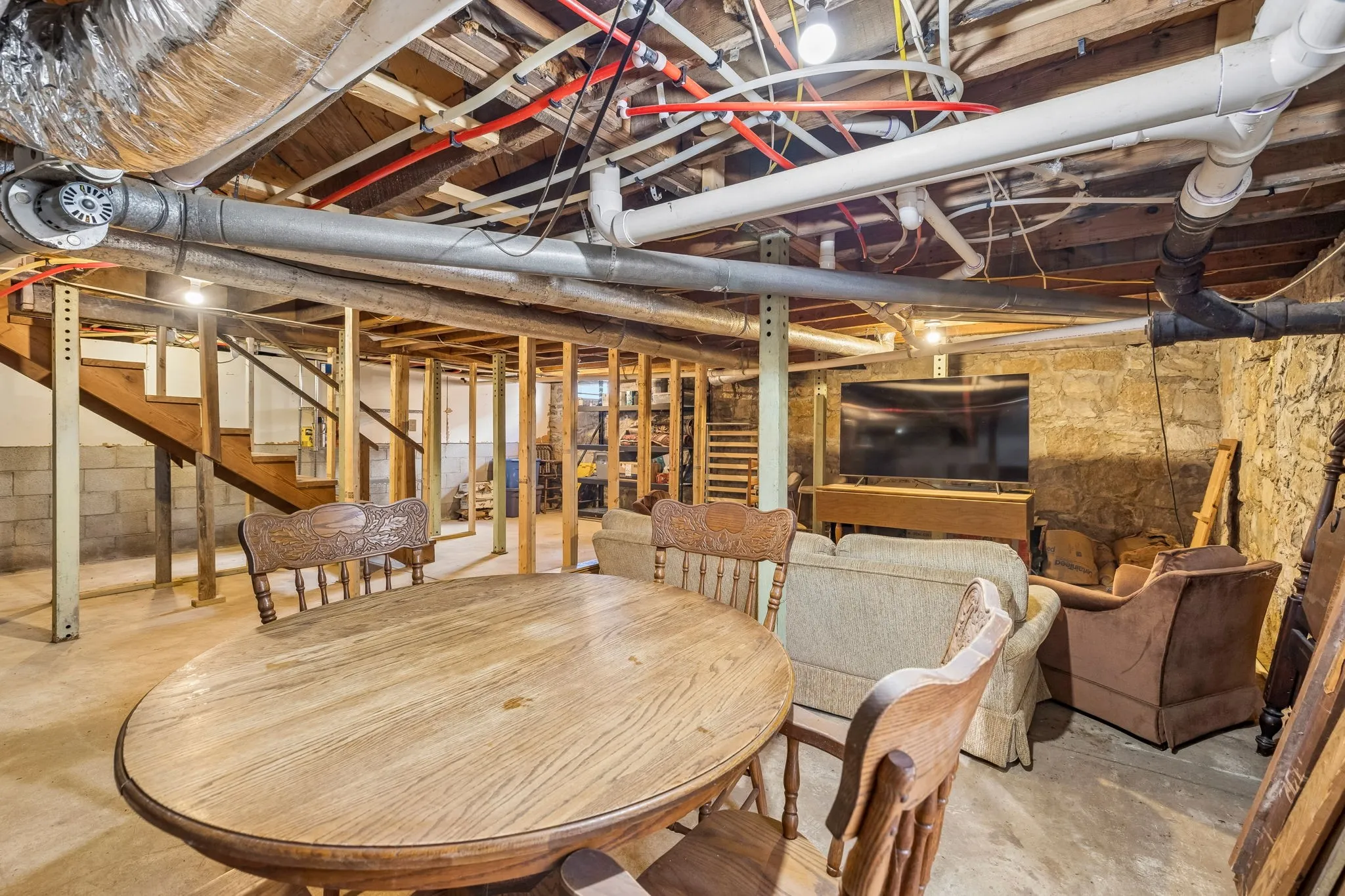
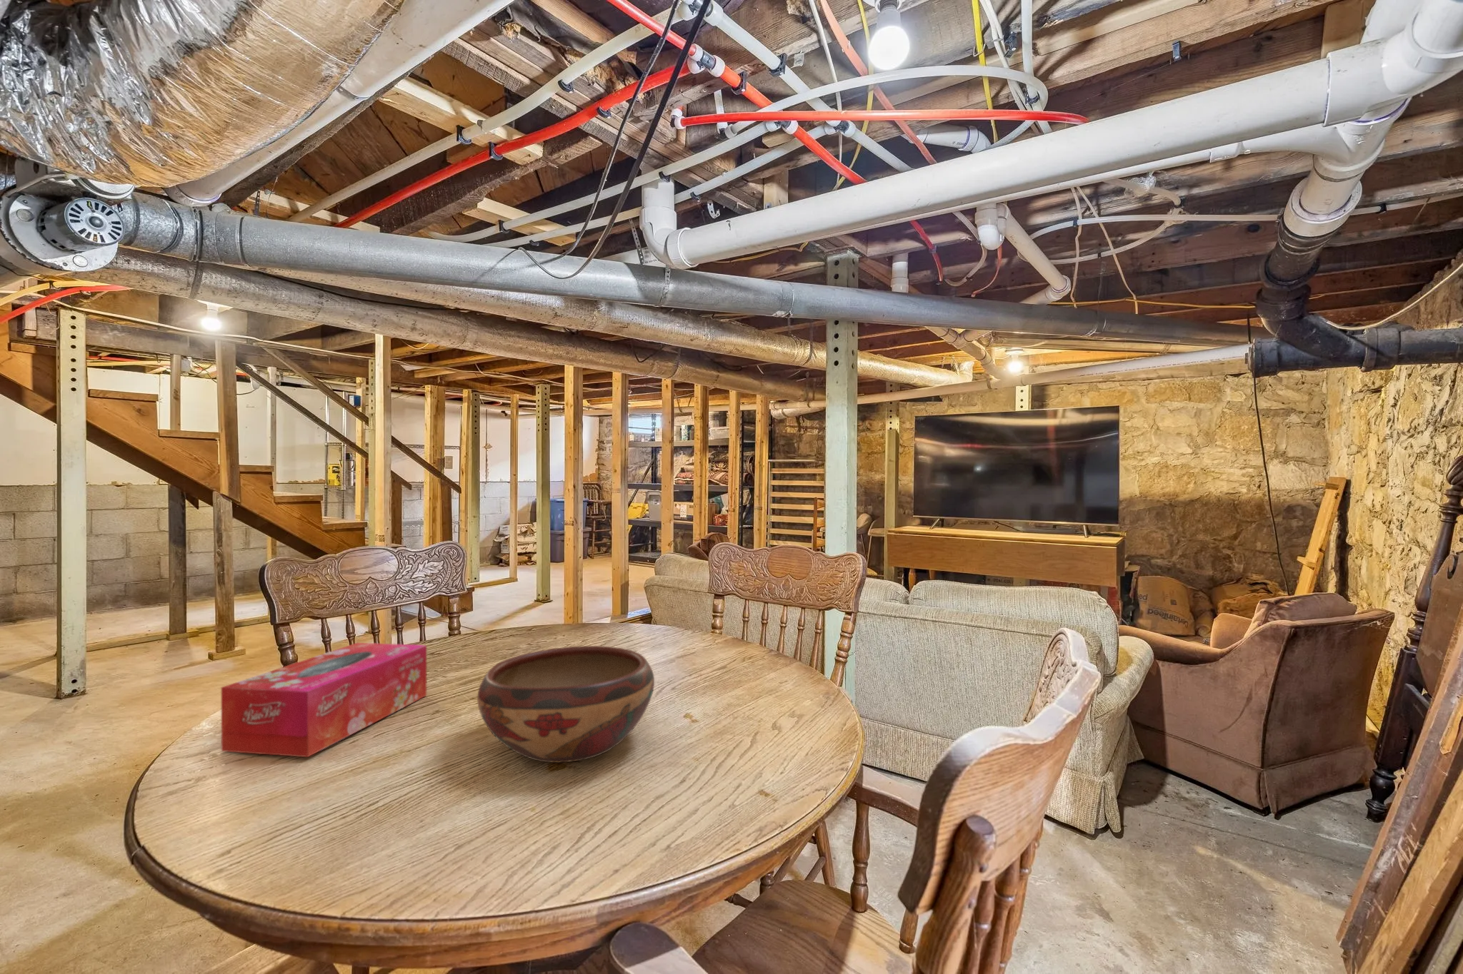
+ tissue box (336, 691)
+ decorative bowl (569, 704)
